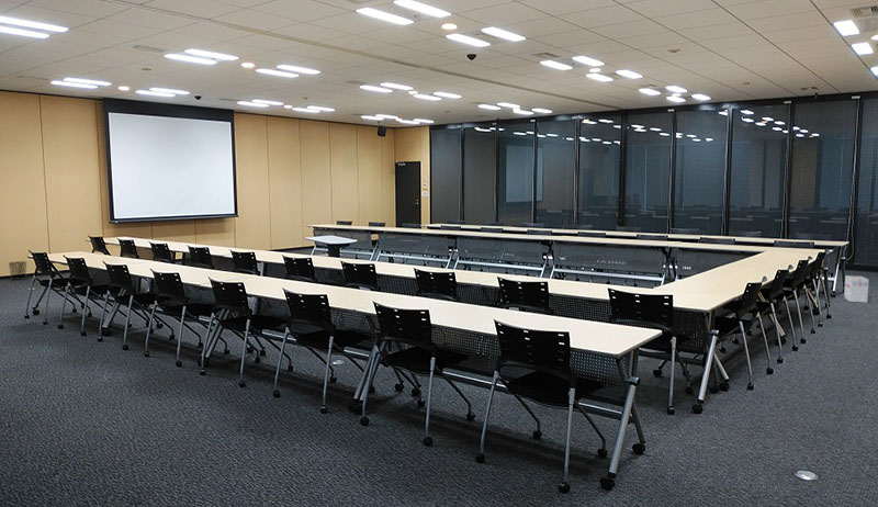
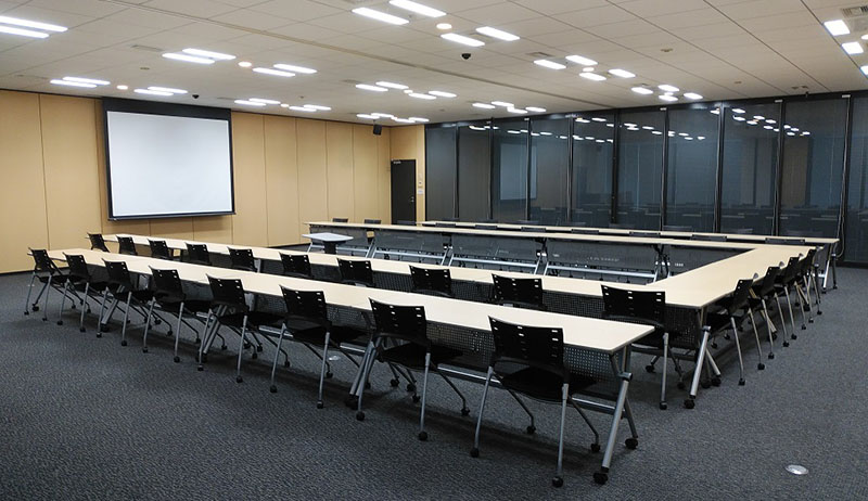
- cardboard box (856, 289)
- waste bin (18, 271)
